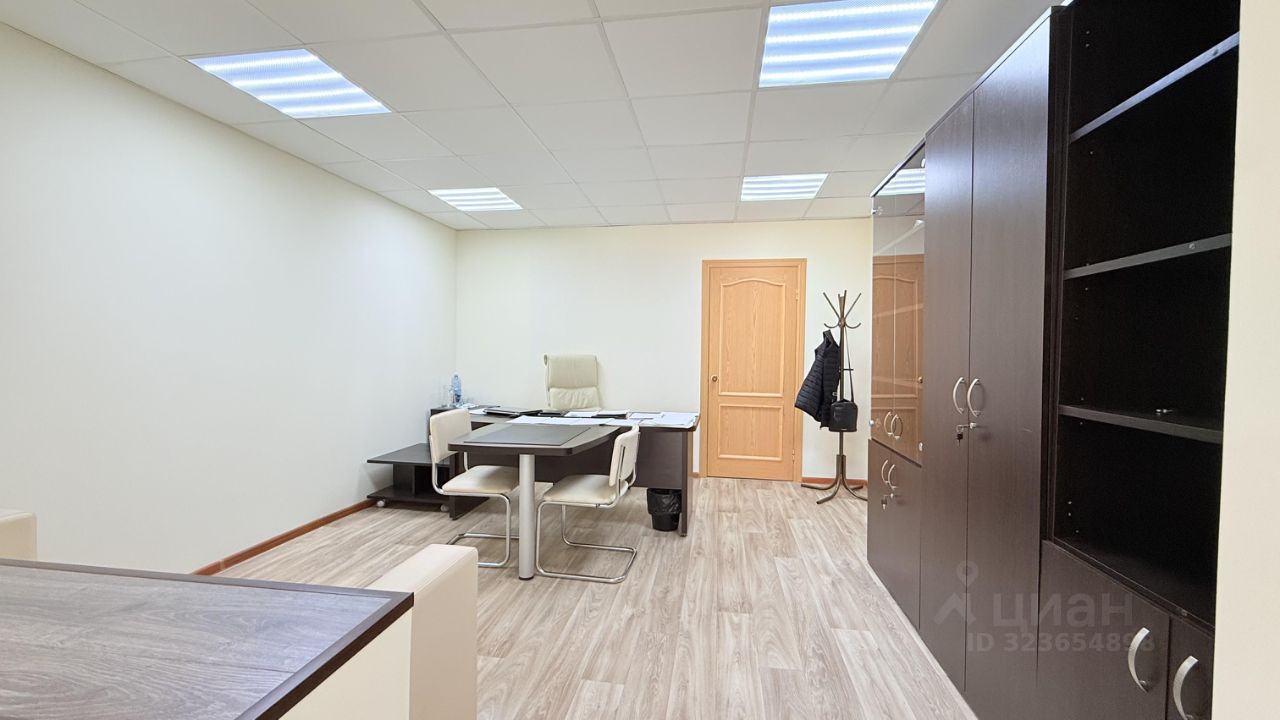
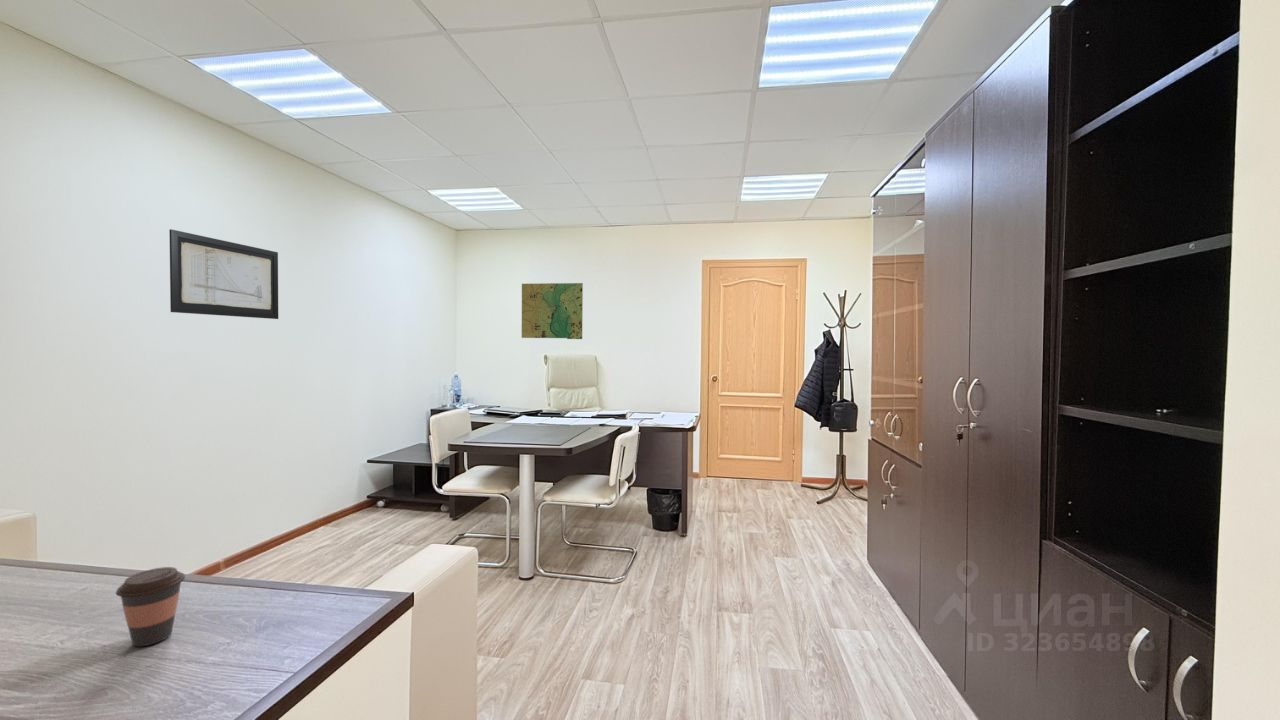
+ coffee cup (152, 606)
+ map (551, 311)
+ wall art (229, 279)
